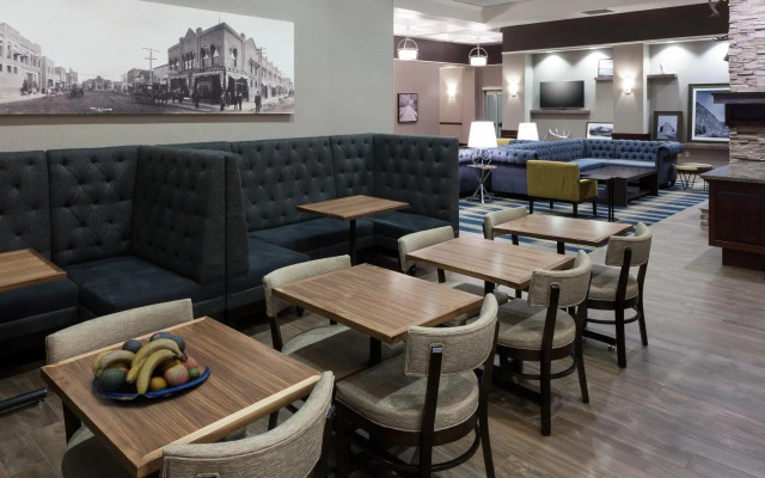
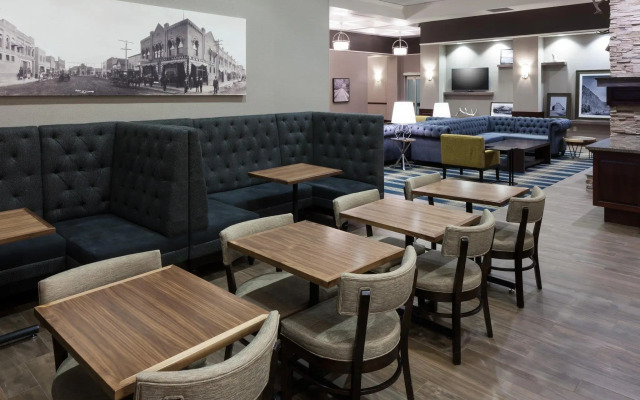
- fruit bowl (152, 358)
